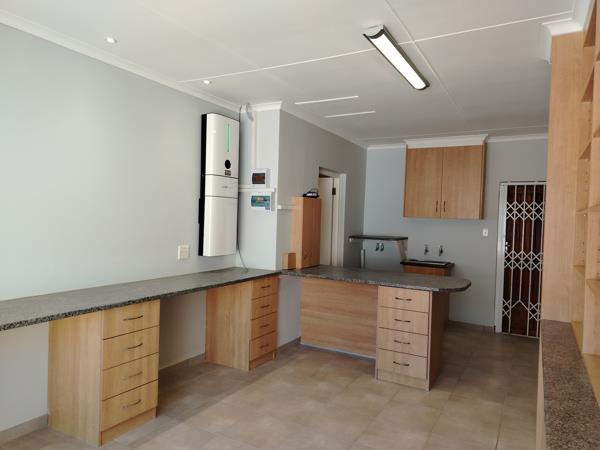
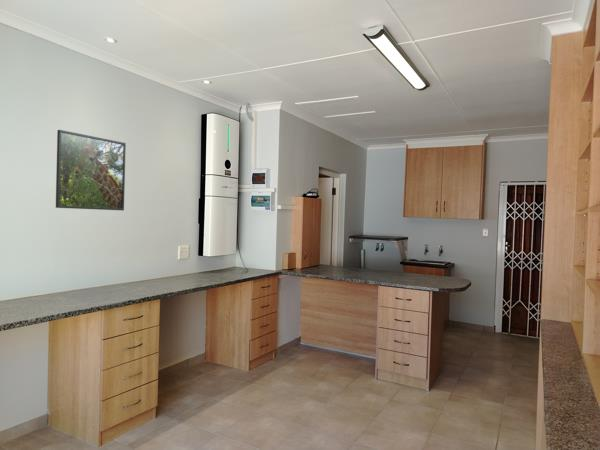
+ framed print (93, 173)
